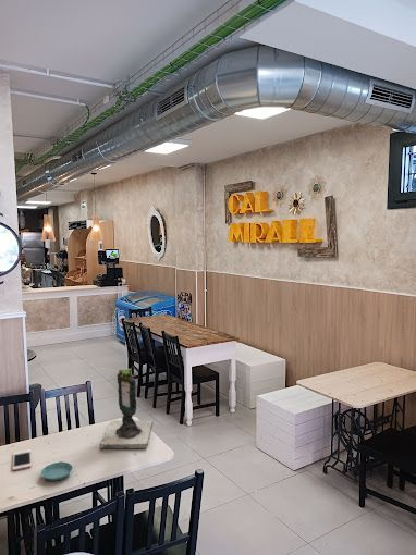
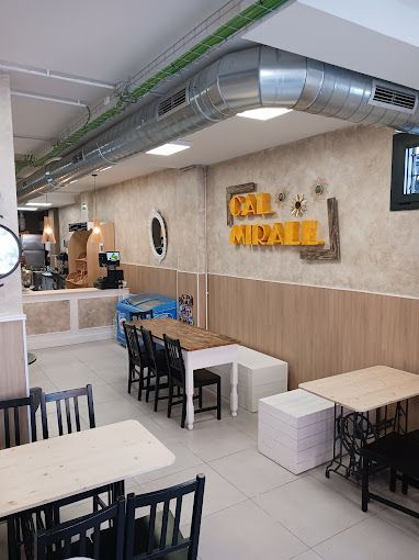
- saucer (57, 472)
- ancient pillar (126, 399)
- cell phone (22, 459)
